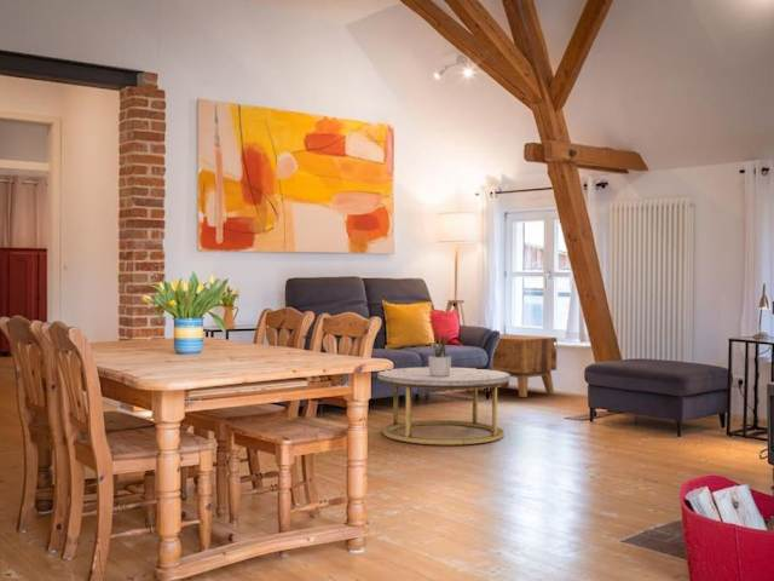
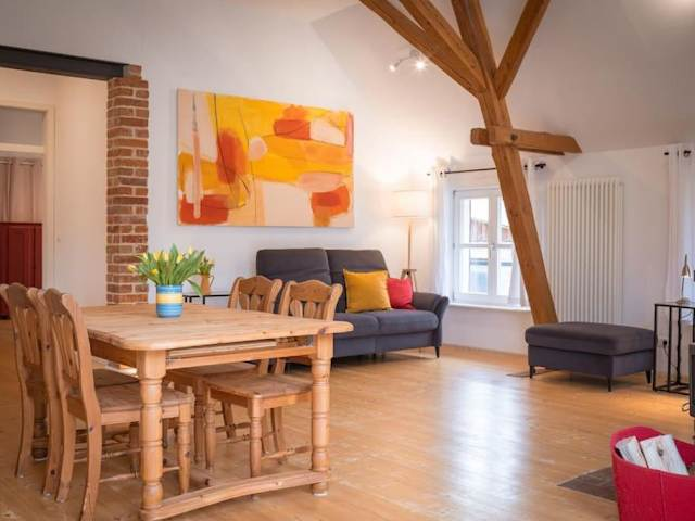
- side table (513, 364)
- coffee table (444, 389)
- potted plant (439, 349)
